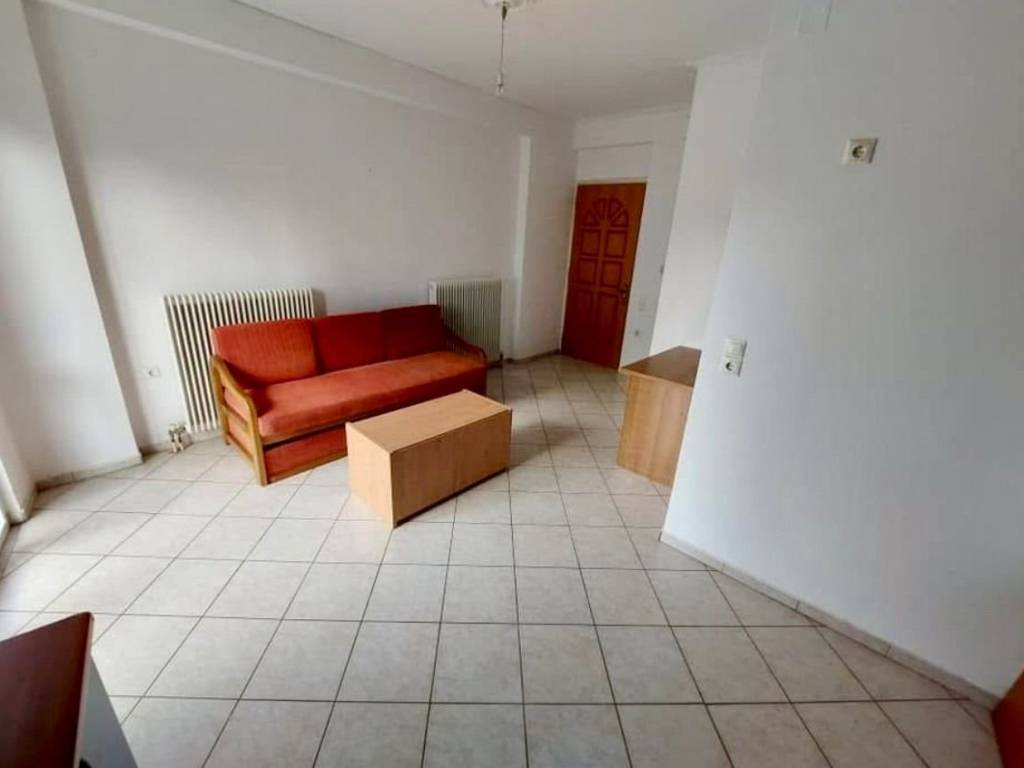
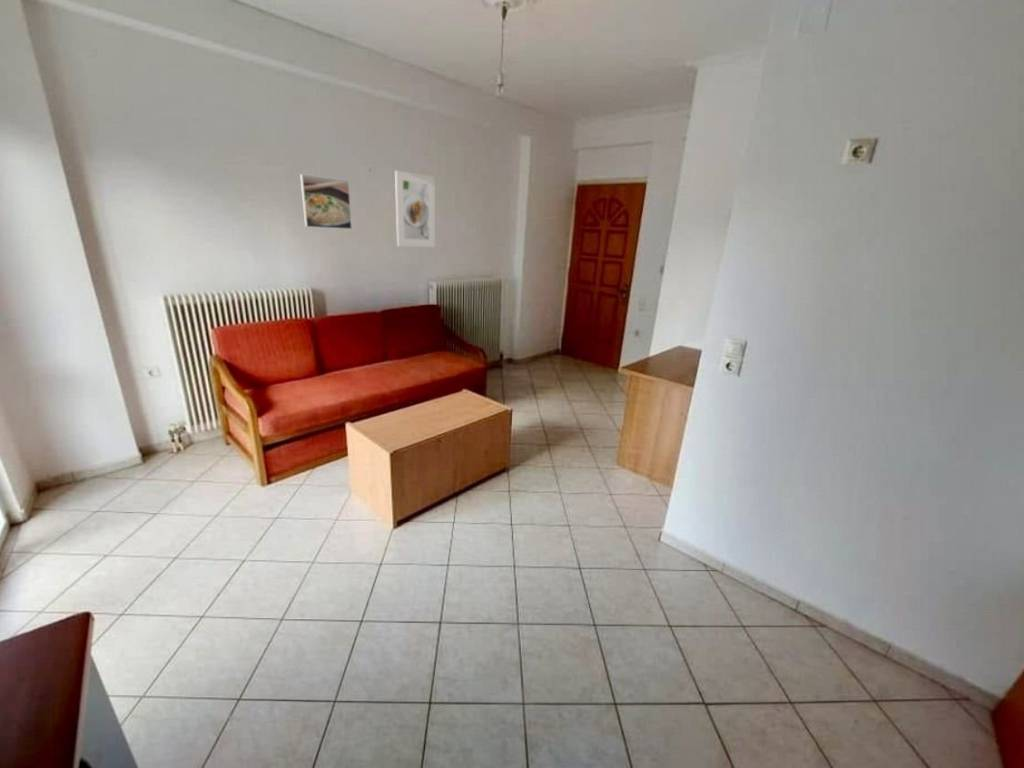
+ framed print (327, 203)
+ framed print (416, 211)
